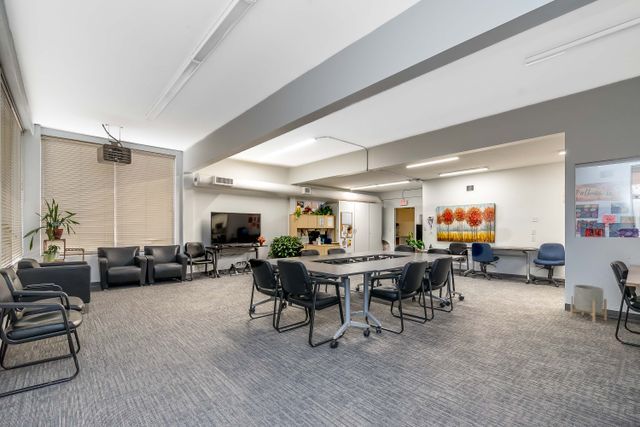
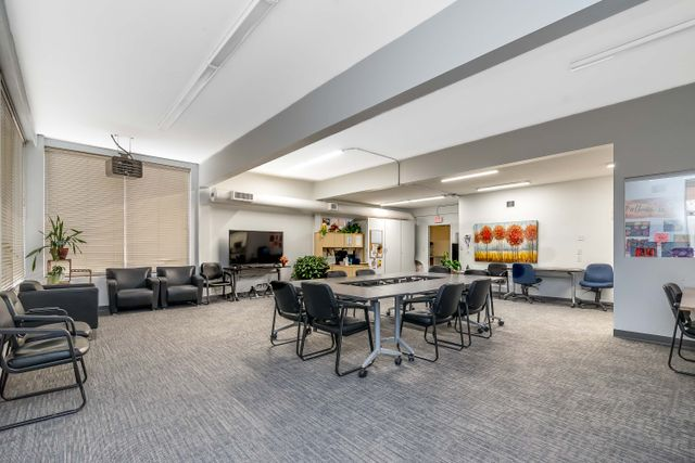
- planter (588, 302)
